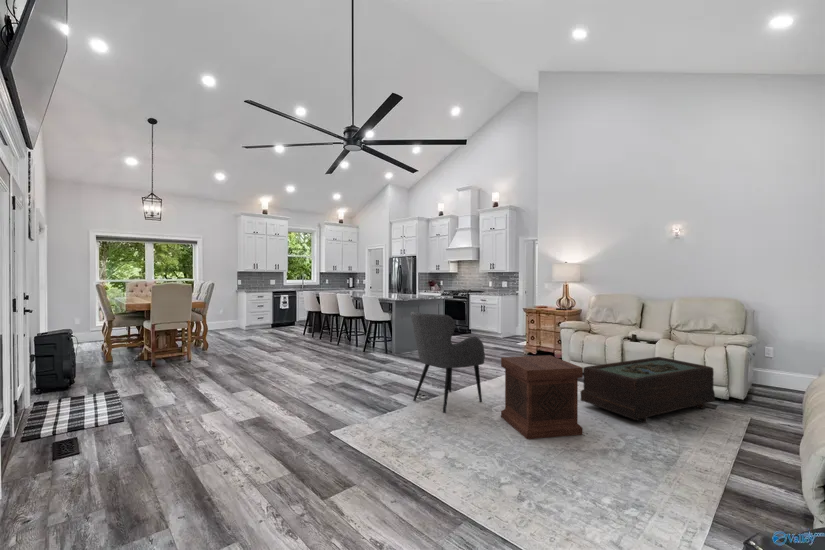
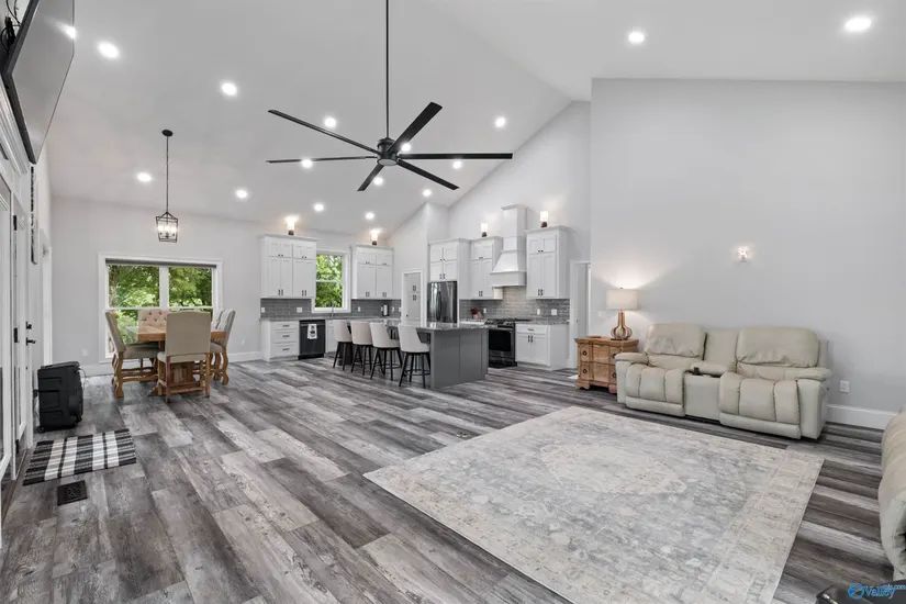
- side table (539, 393)
- armchair (447, 355)
- coffee table (647, 386)
